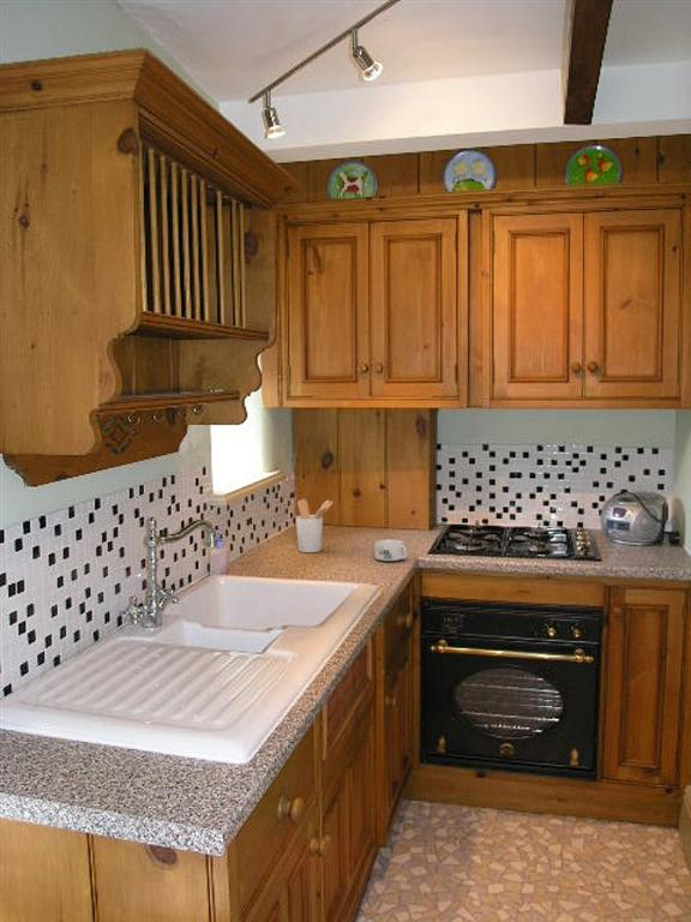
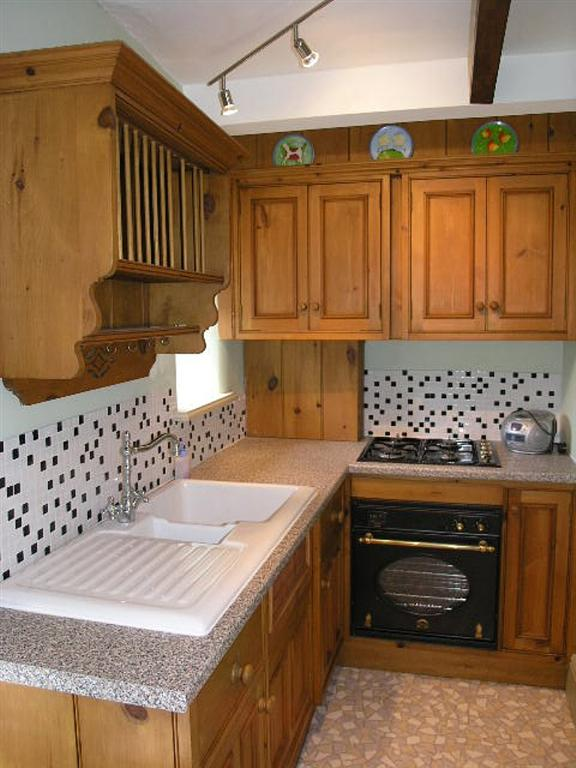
- utensil holder (316, 525)
- mug (391, 551)
